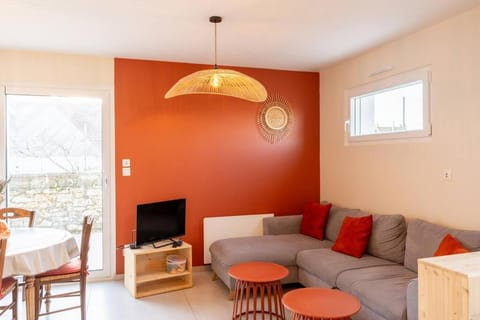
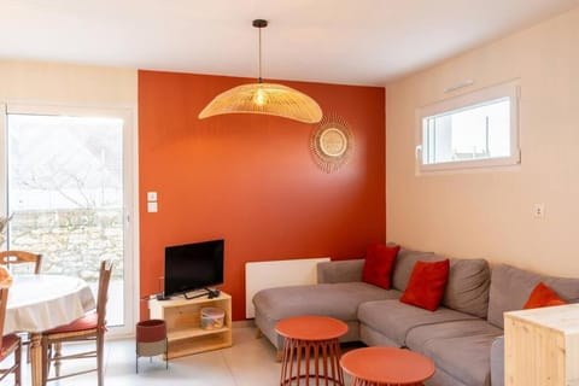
+ planter (152, 345)
